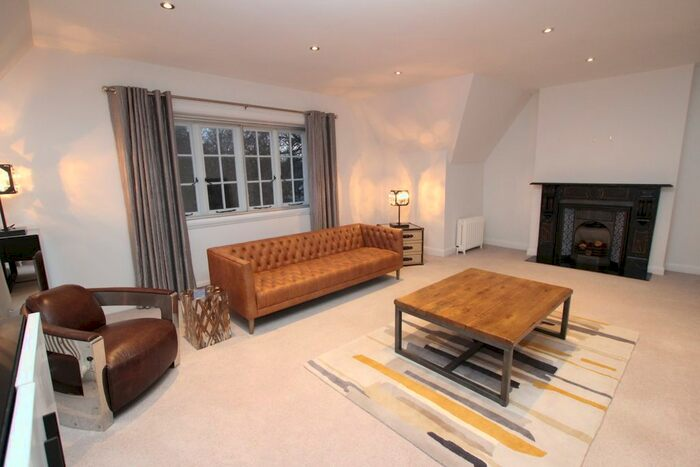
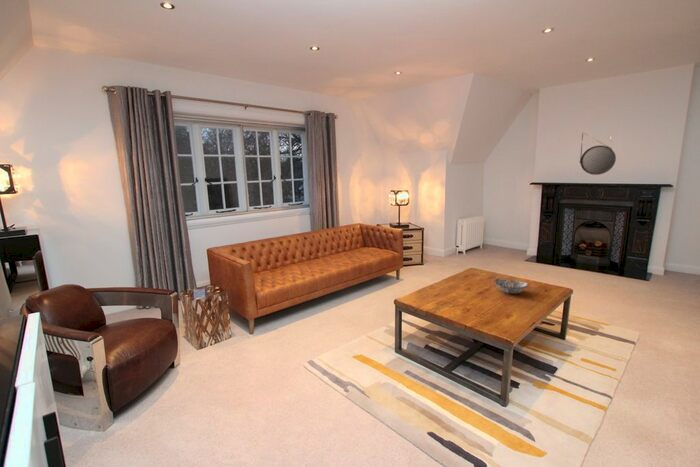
+ decorative bowl (510, 286)
+ home mirror (597, 153)
